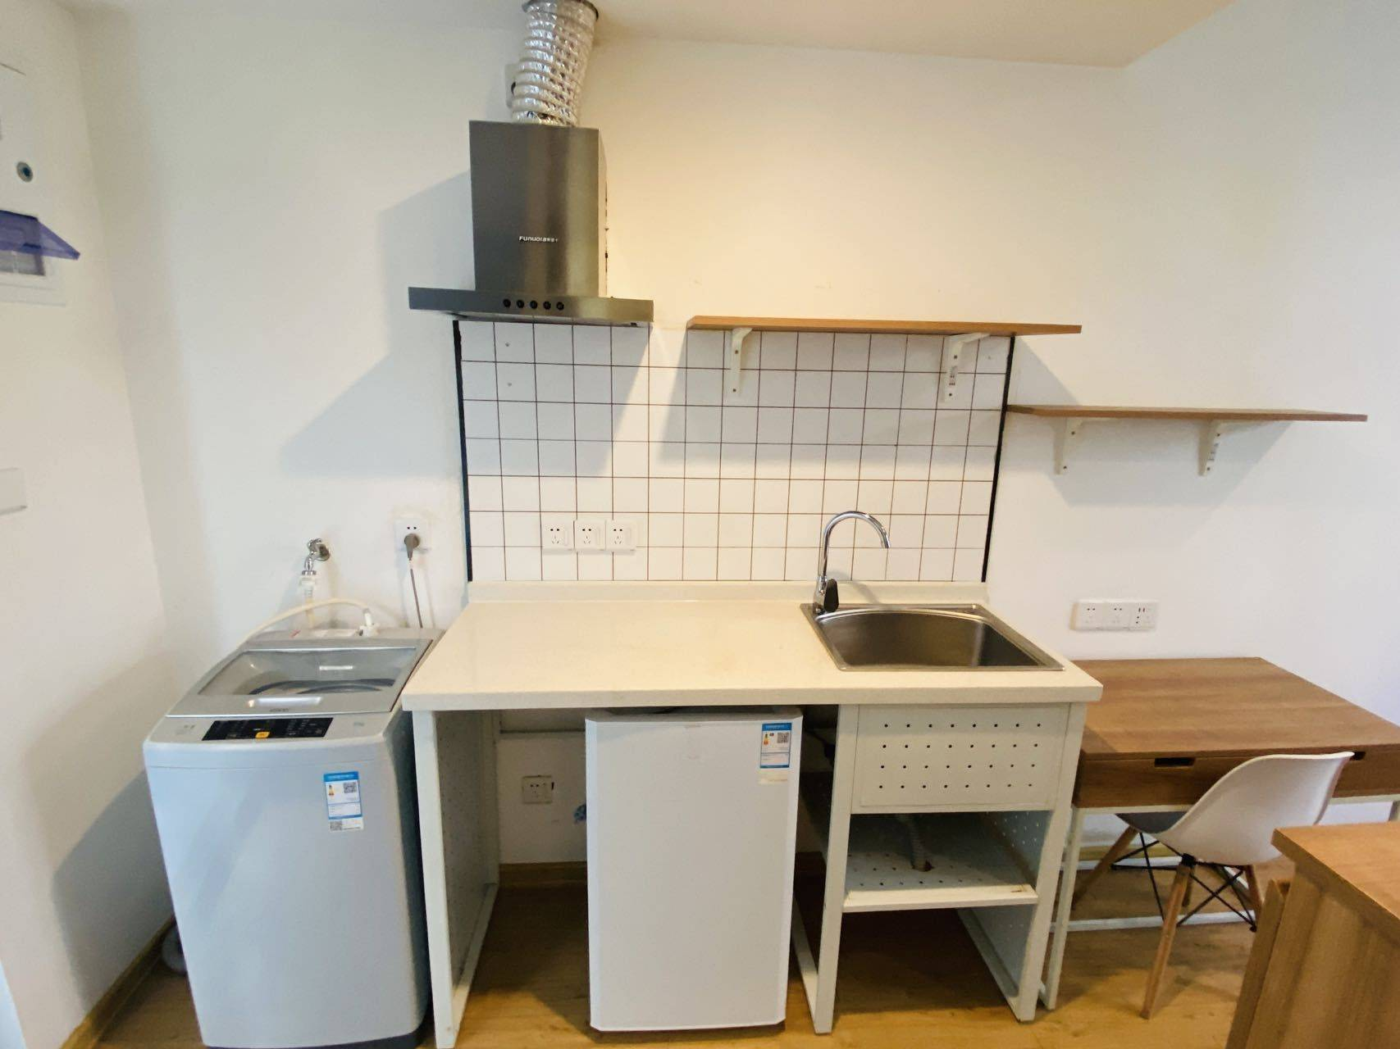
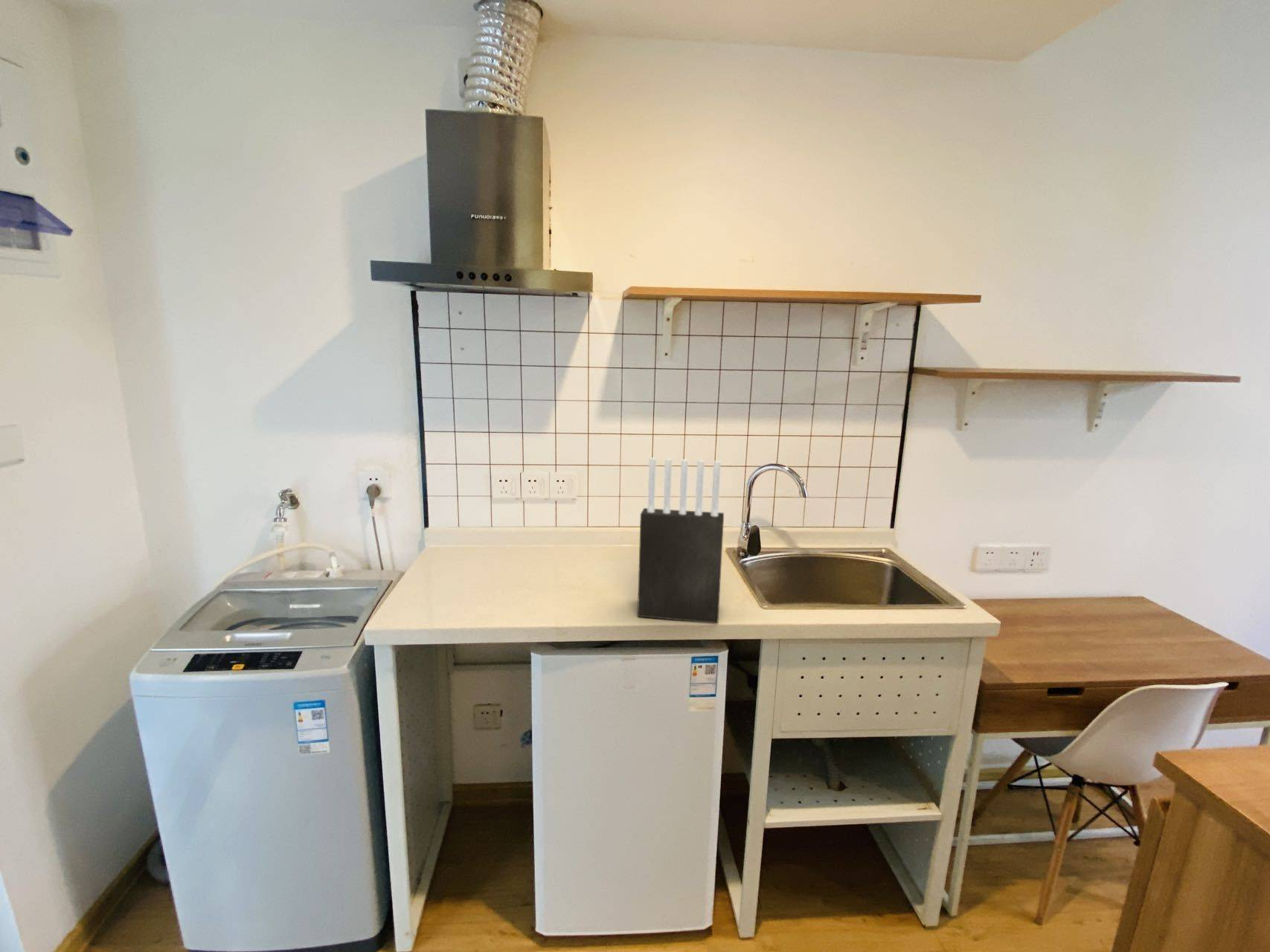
+ knife block (682, 535)
